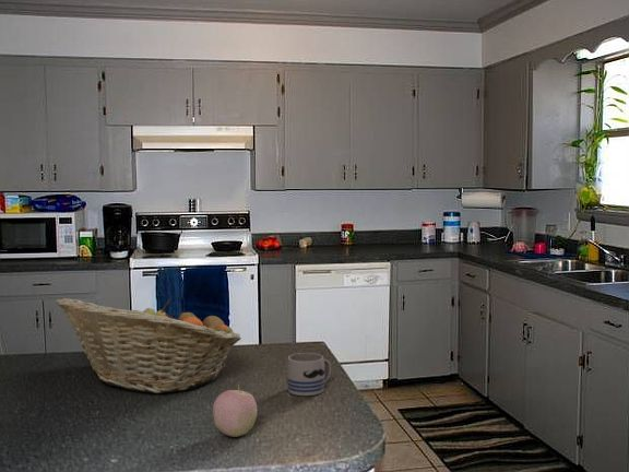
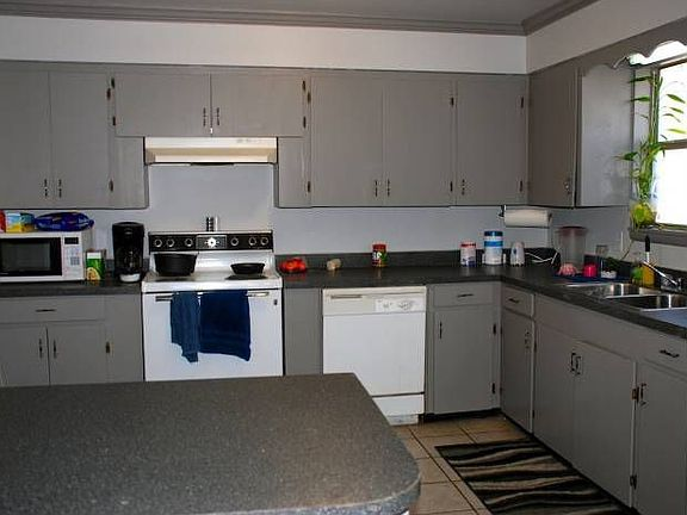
- fruit basket (149, 334)
- apple (235, 410)
- mug (310, 371)
